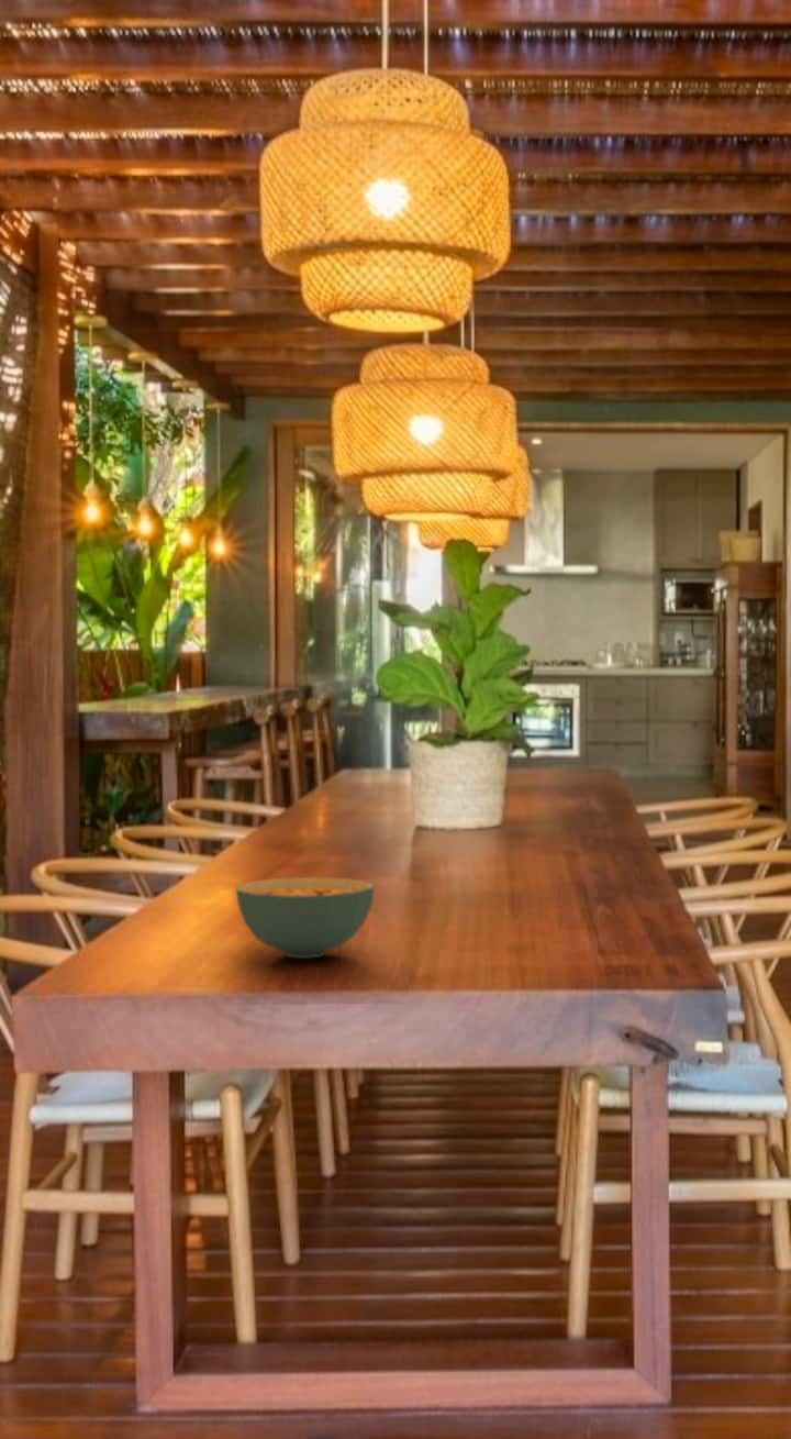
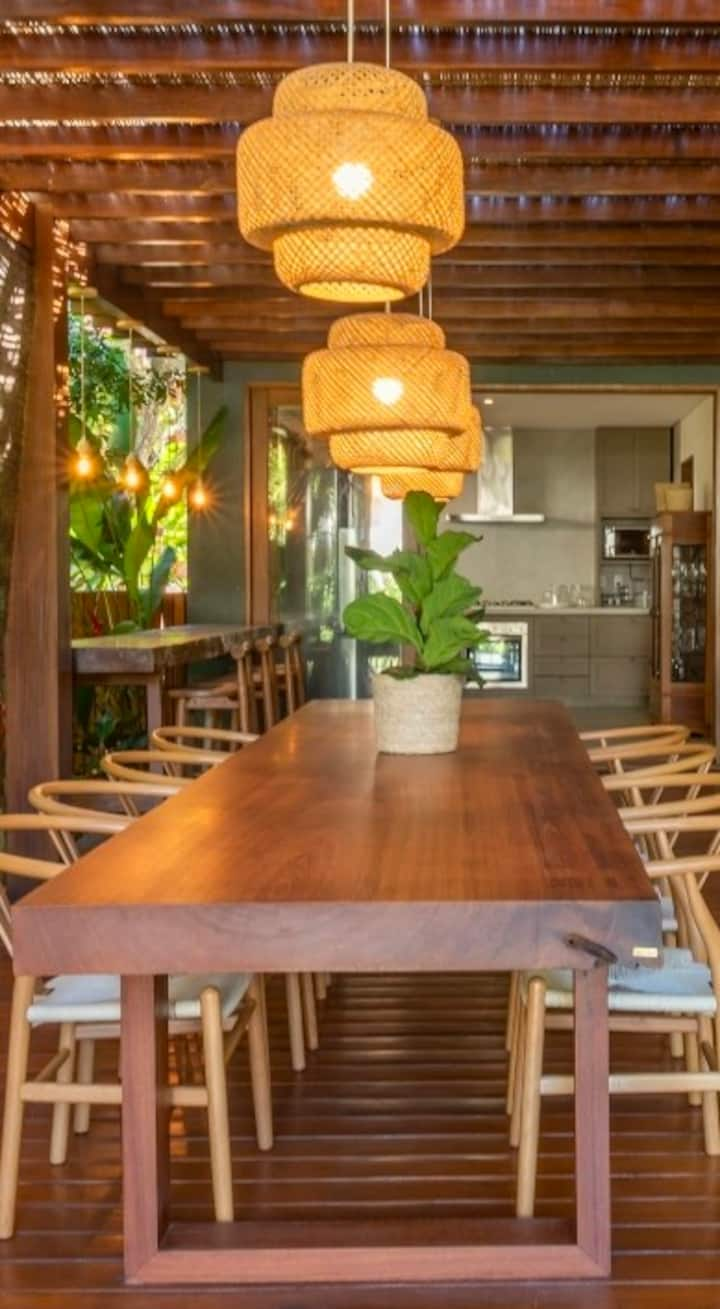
- cereal bowl (304, 920)
